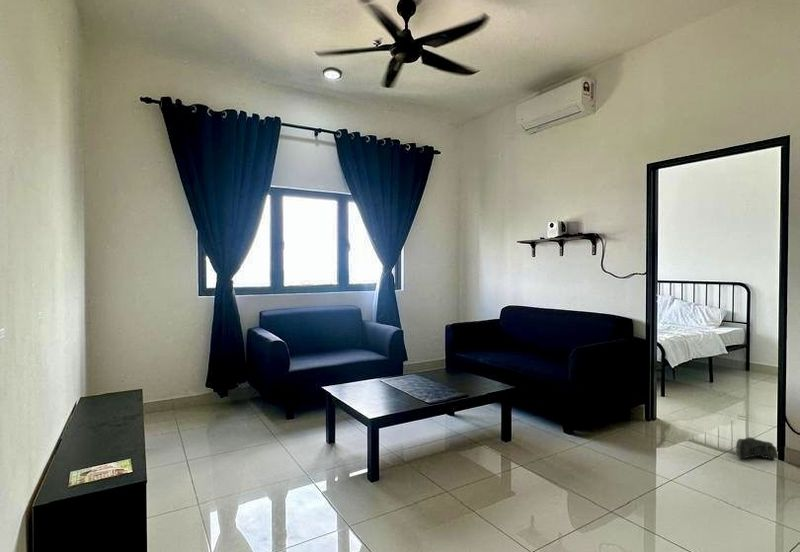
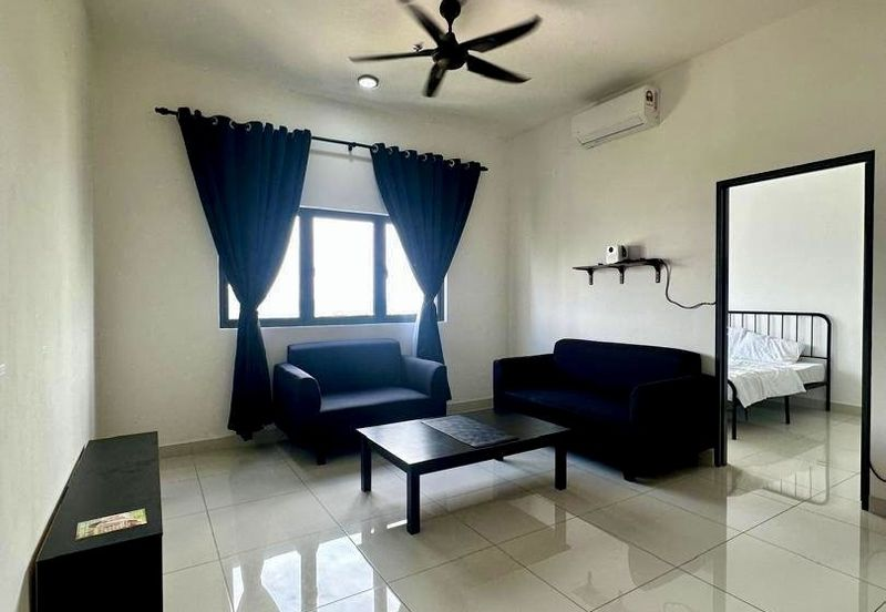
- sneaker (756, 449)
